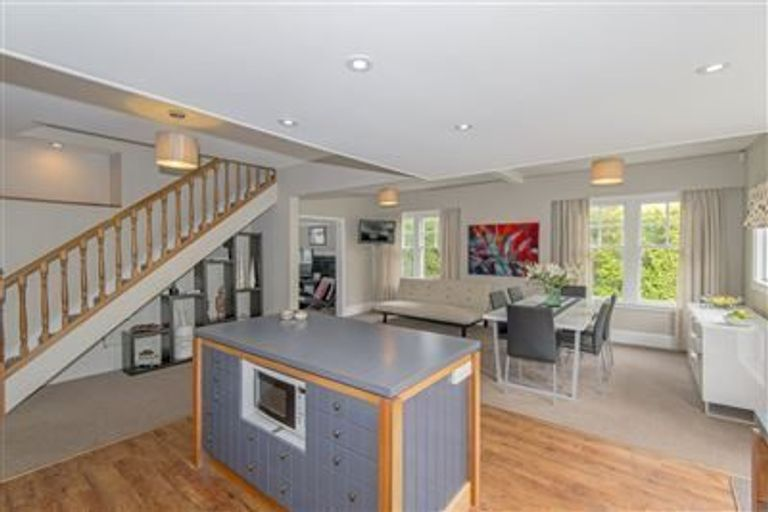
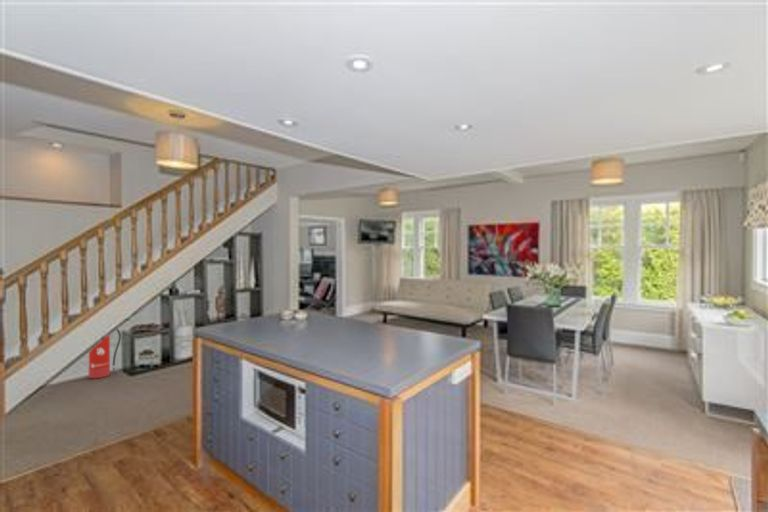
+ fire extinguisher (105, 348)
